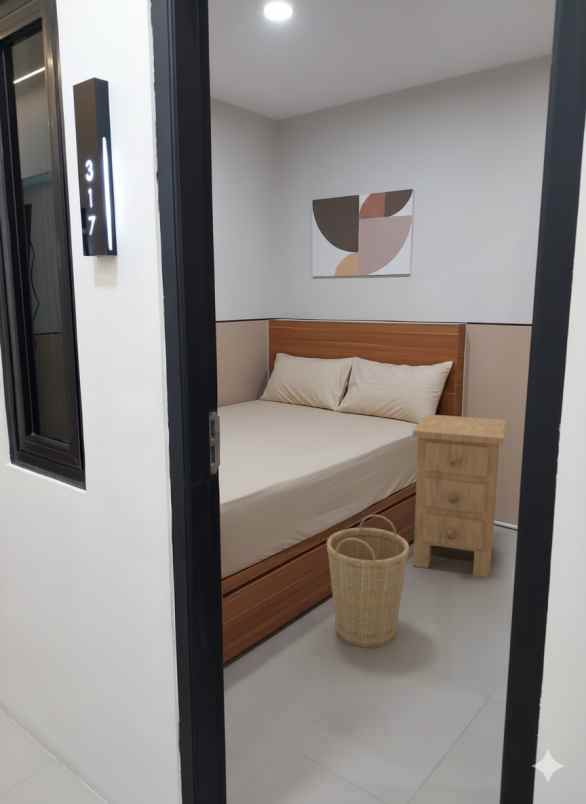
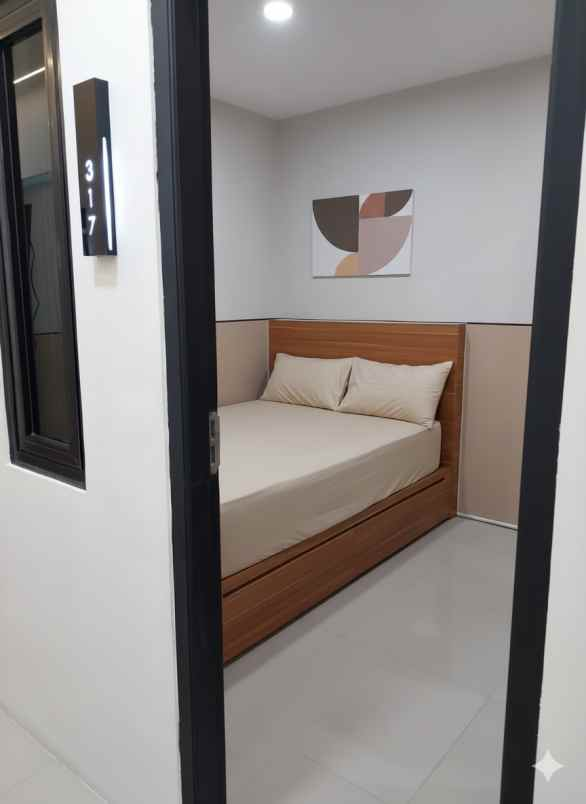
- nightstand (457, 493)
- basket (366, 579)
